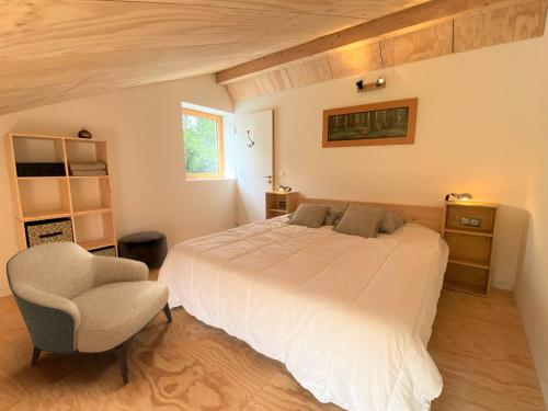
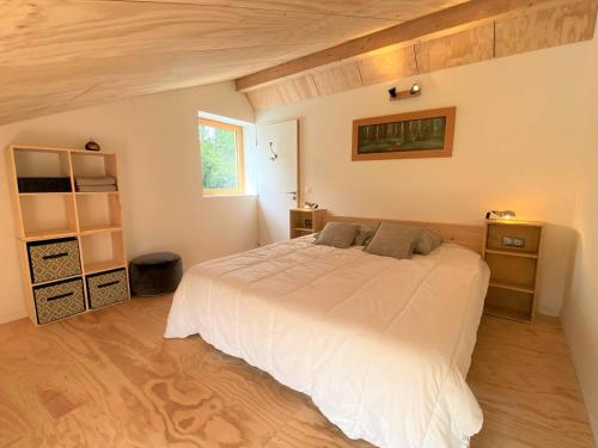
- armchair (95, 297)
